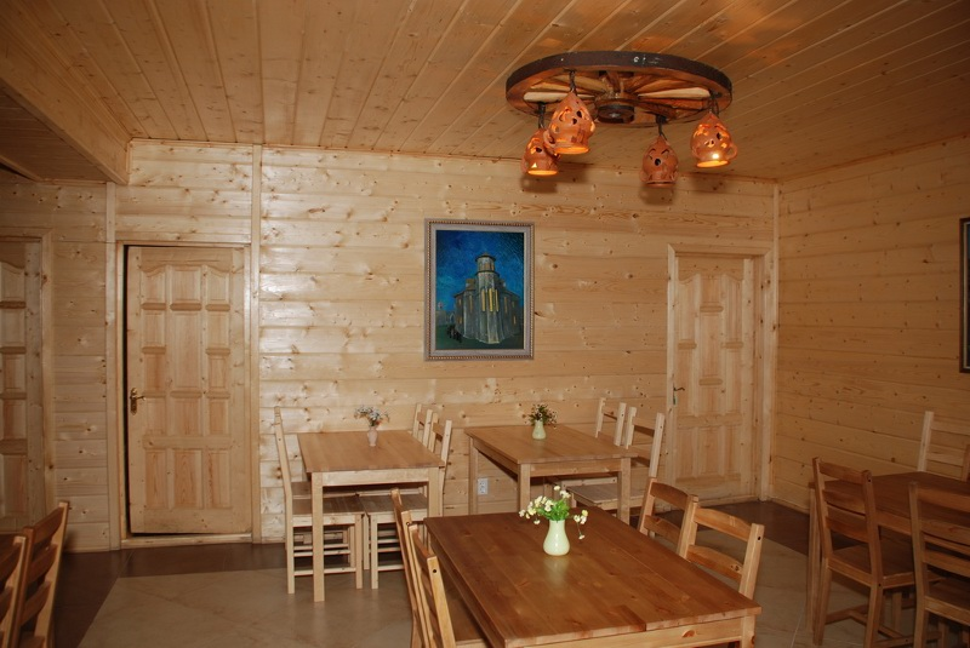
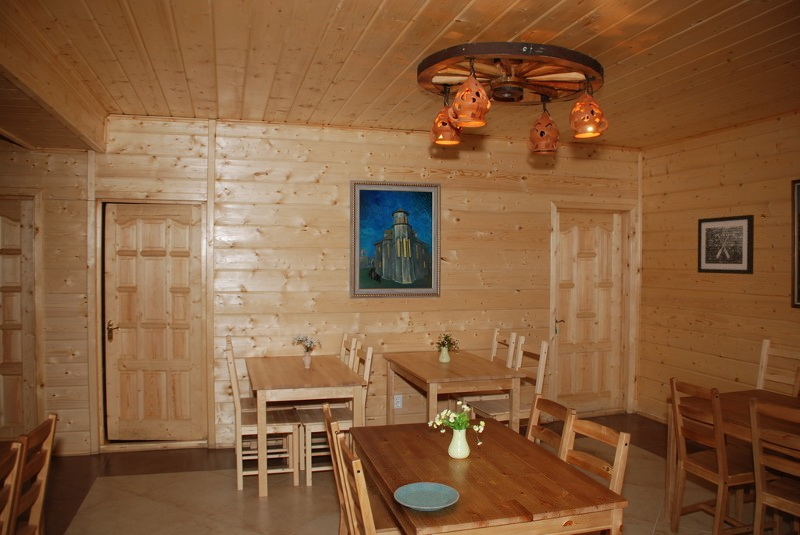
+ wall art (724, 245)
+ plate (426, 498)
